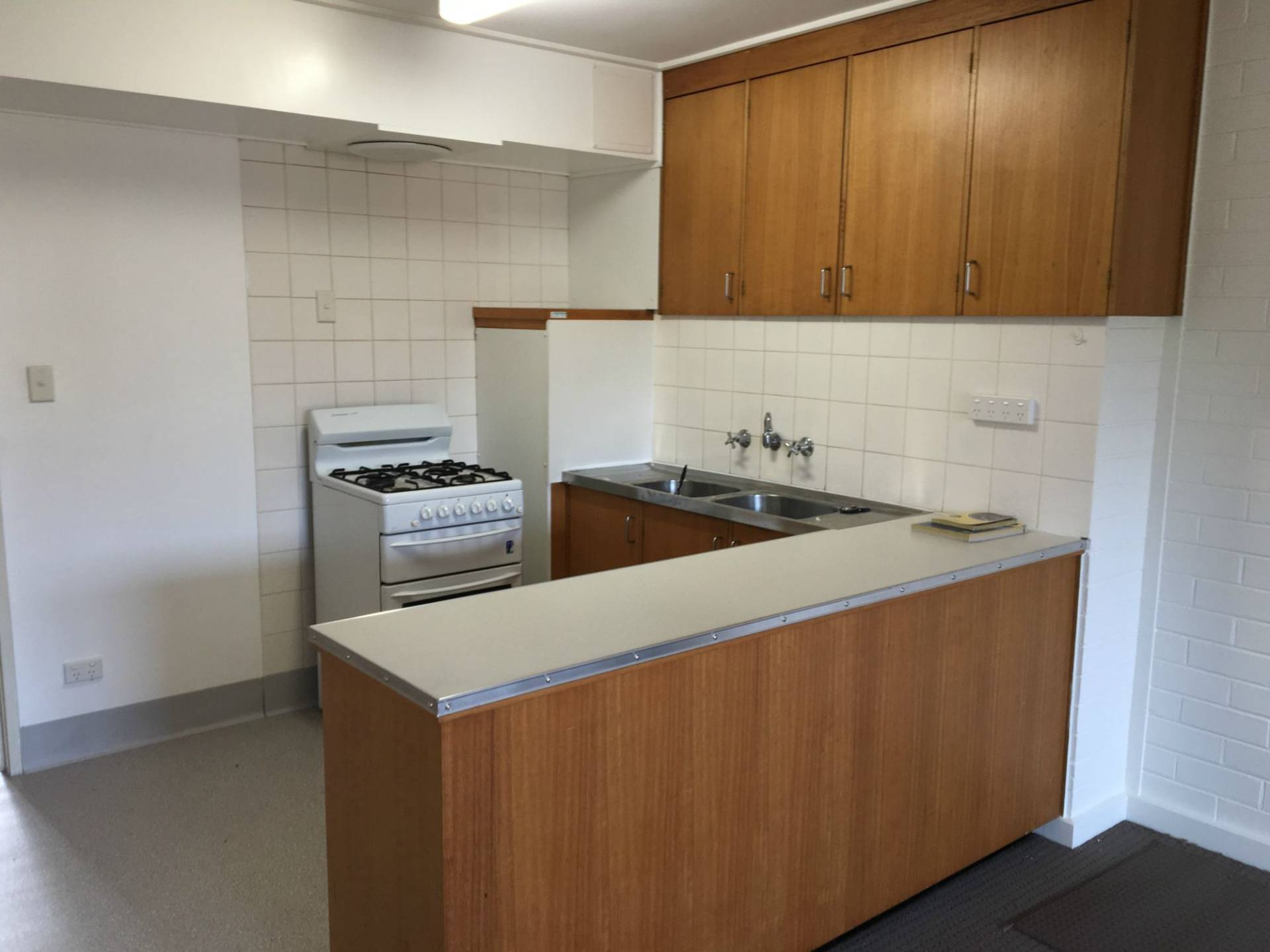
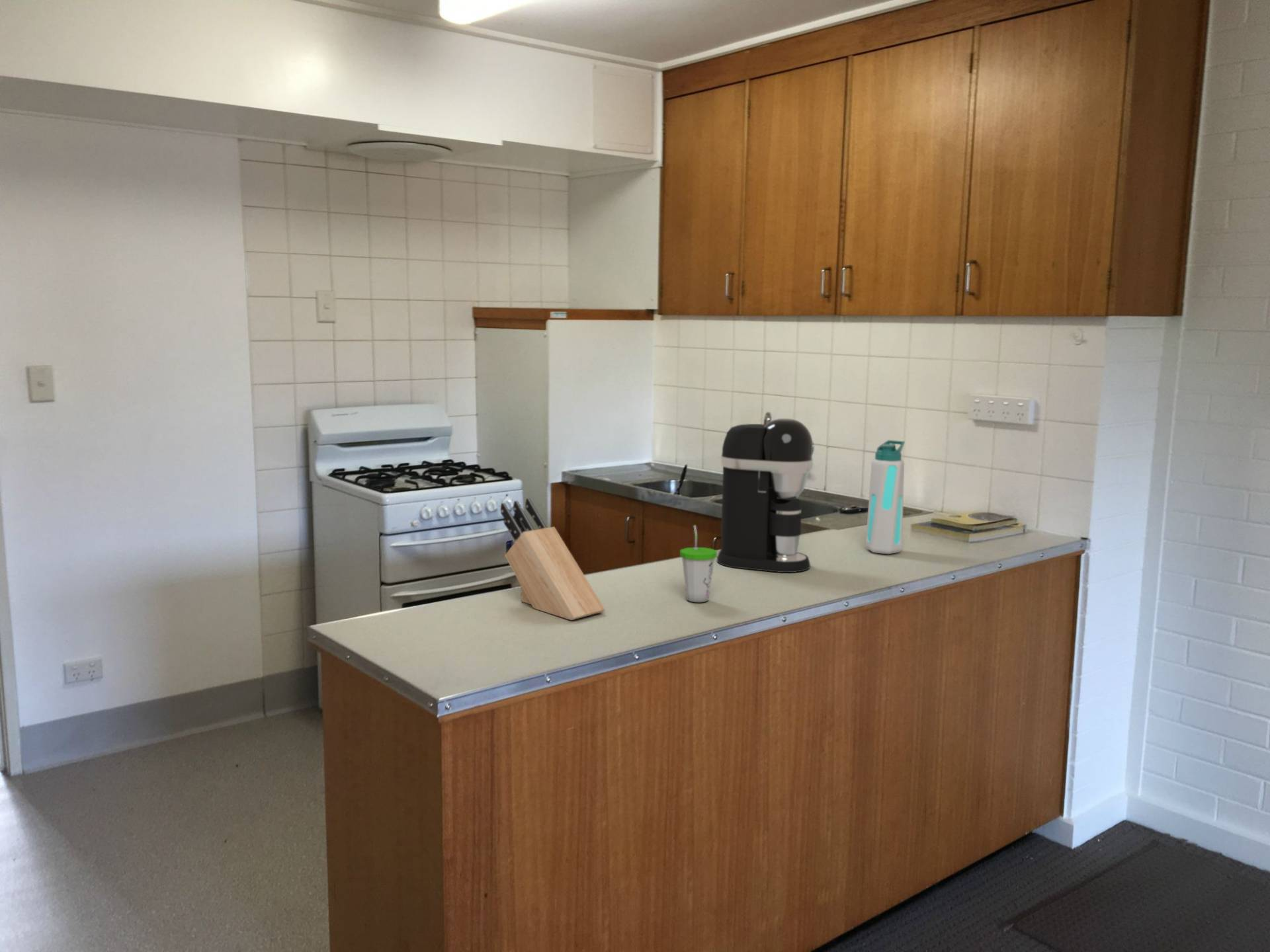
+ water bottle (886, 496)
+ knife block (548, 555)
+ cup (698, 564)
+ coffee maker (765, 491)
